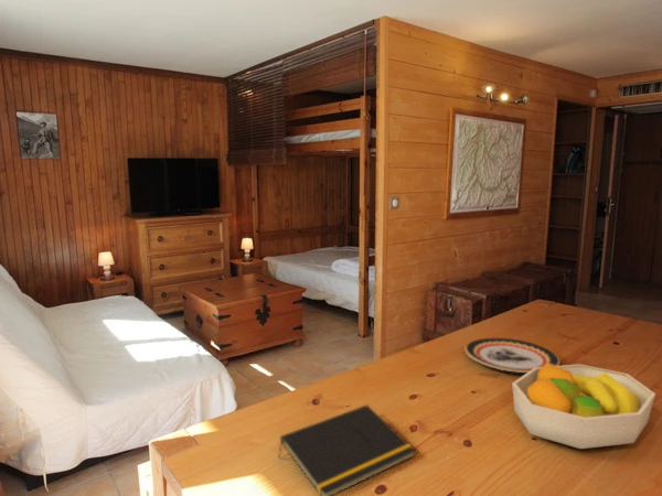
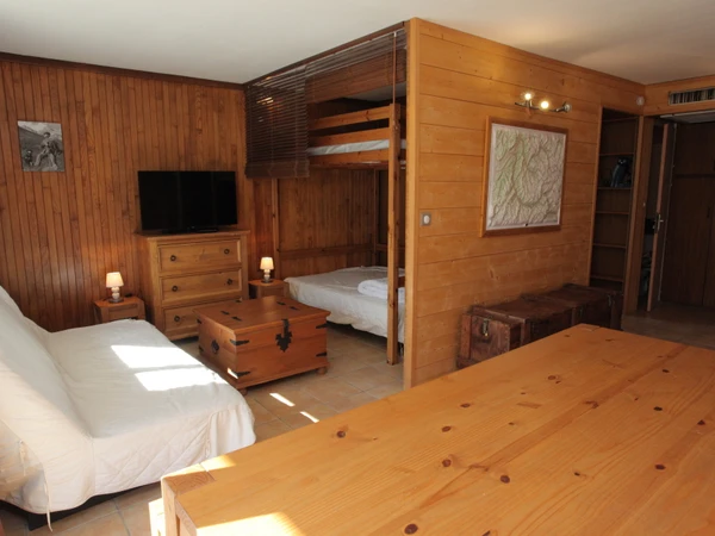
- notepad (348, 445)
- plate (510, 356)
- fruit bowl (580, 398)
